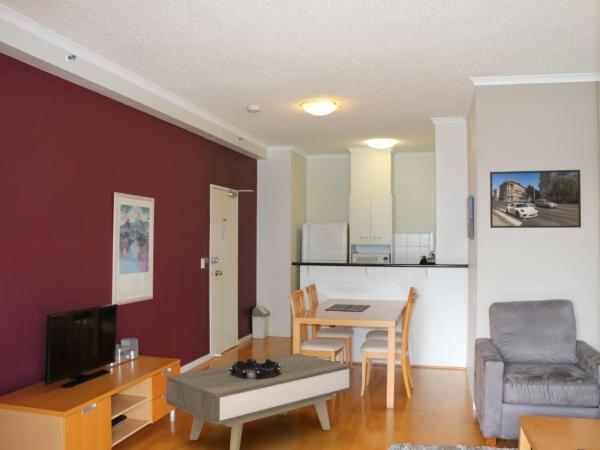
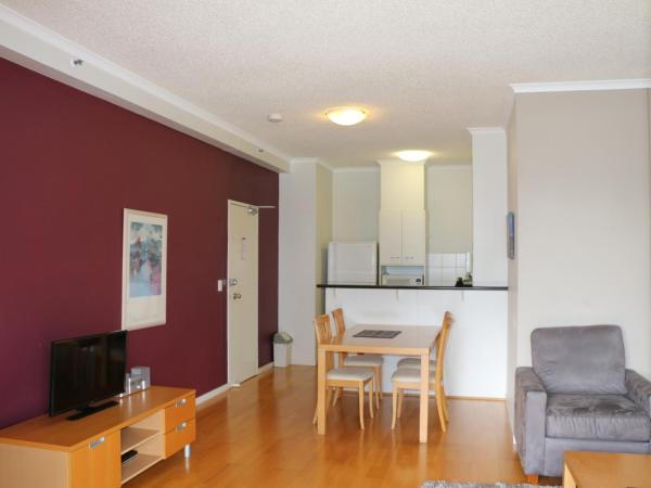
- decorative bowl (256, 367)
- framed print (534, 199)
- coffee table (261, 401)
